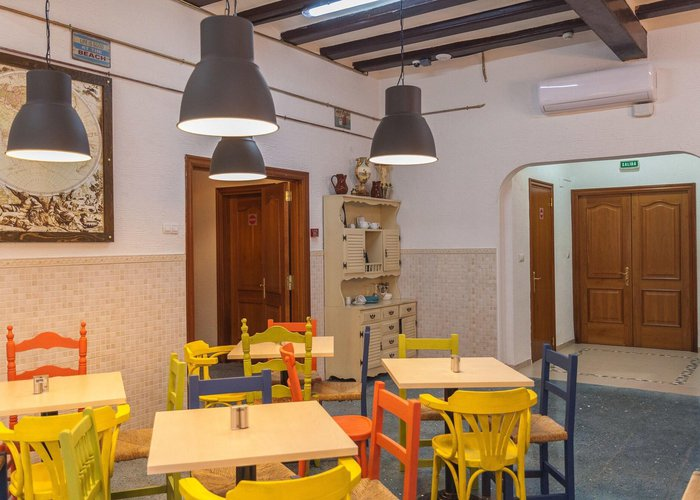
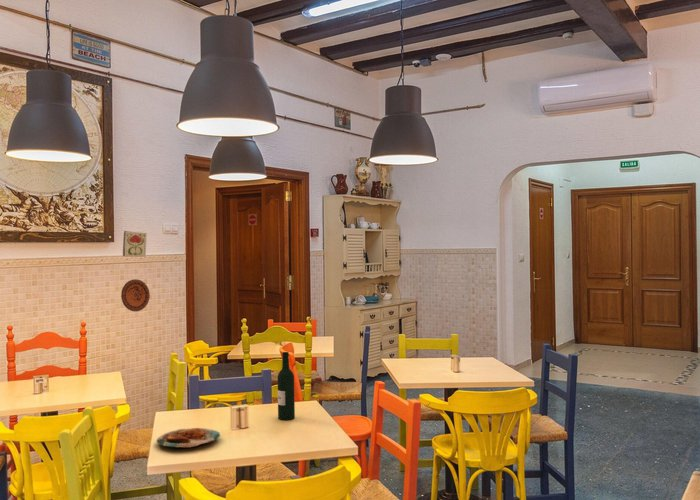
+ plate (188, 437)
+ wine bottle (285, 385)
+ decorative plate (135, 295)
+ decorative tile (134, 244)
